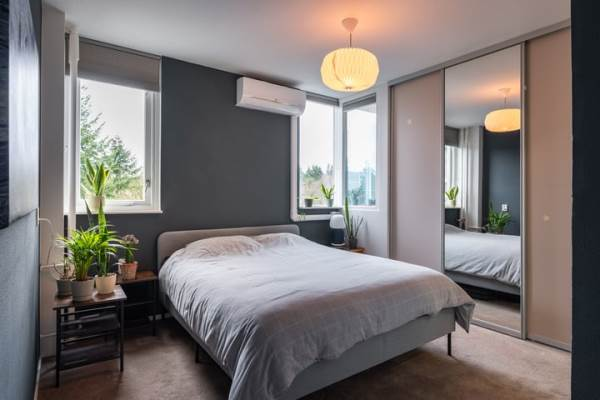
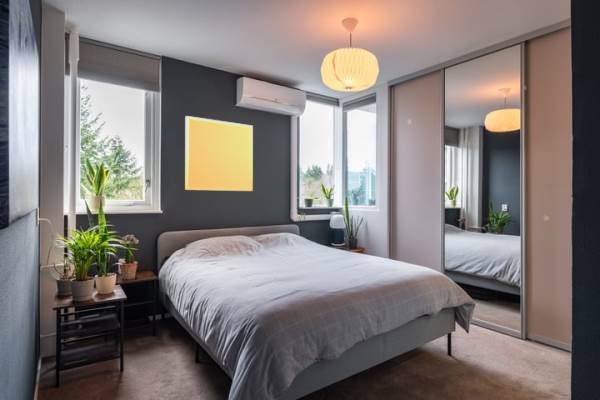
+ wall art (220, 155)
